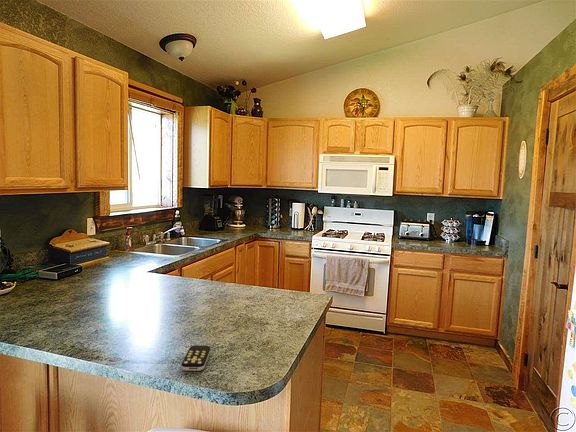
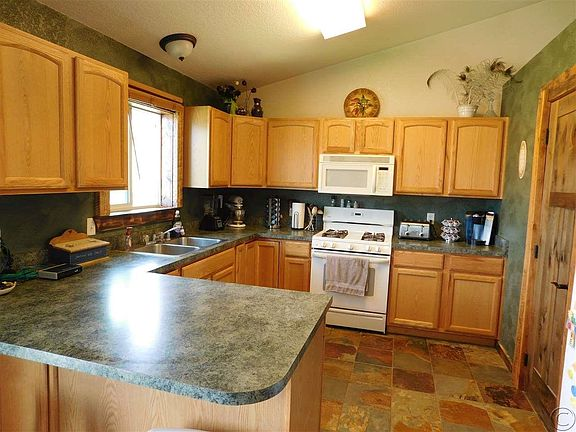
- remote control (196, 357)
